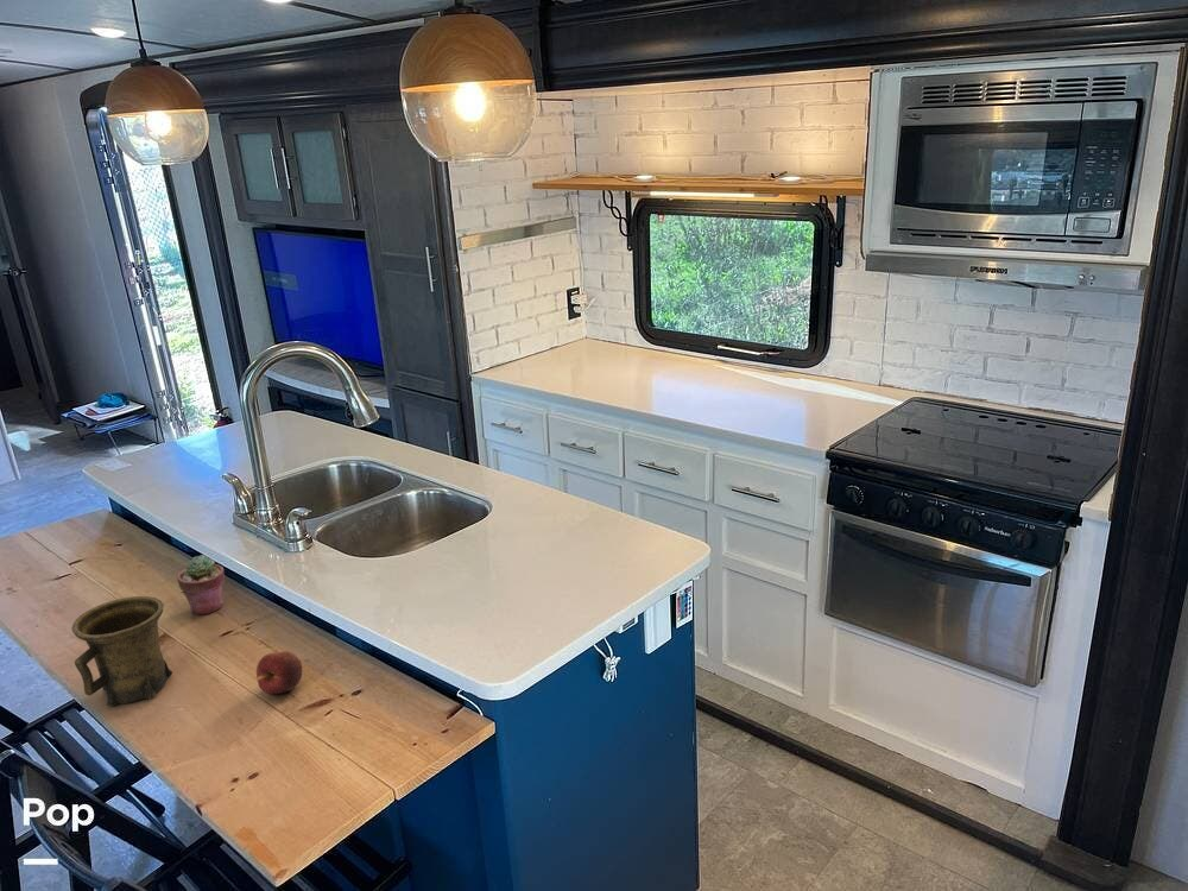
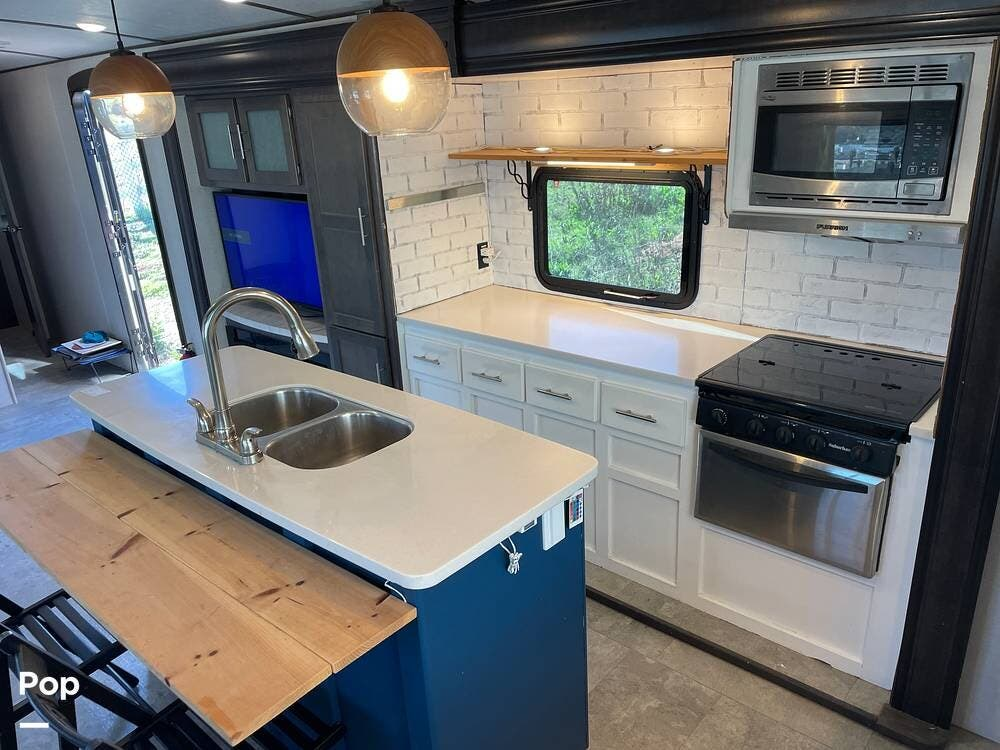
- apple (279, 671)
- mug (127, 651)
- potted succulent (202, 582)
